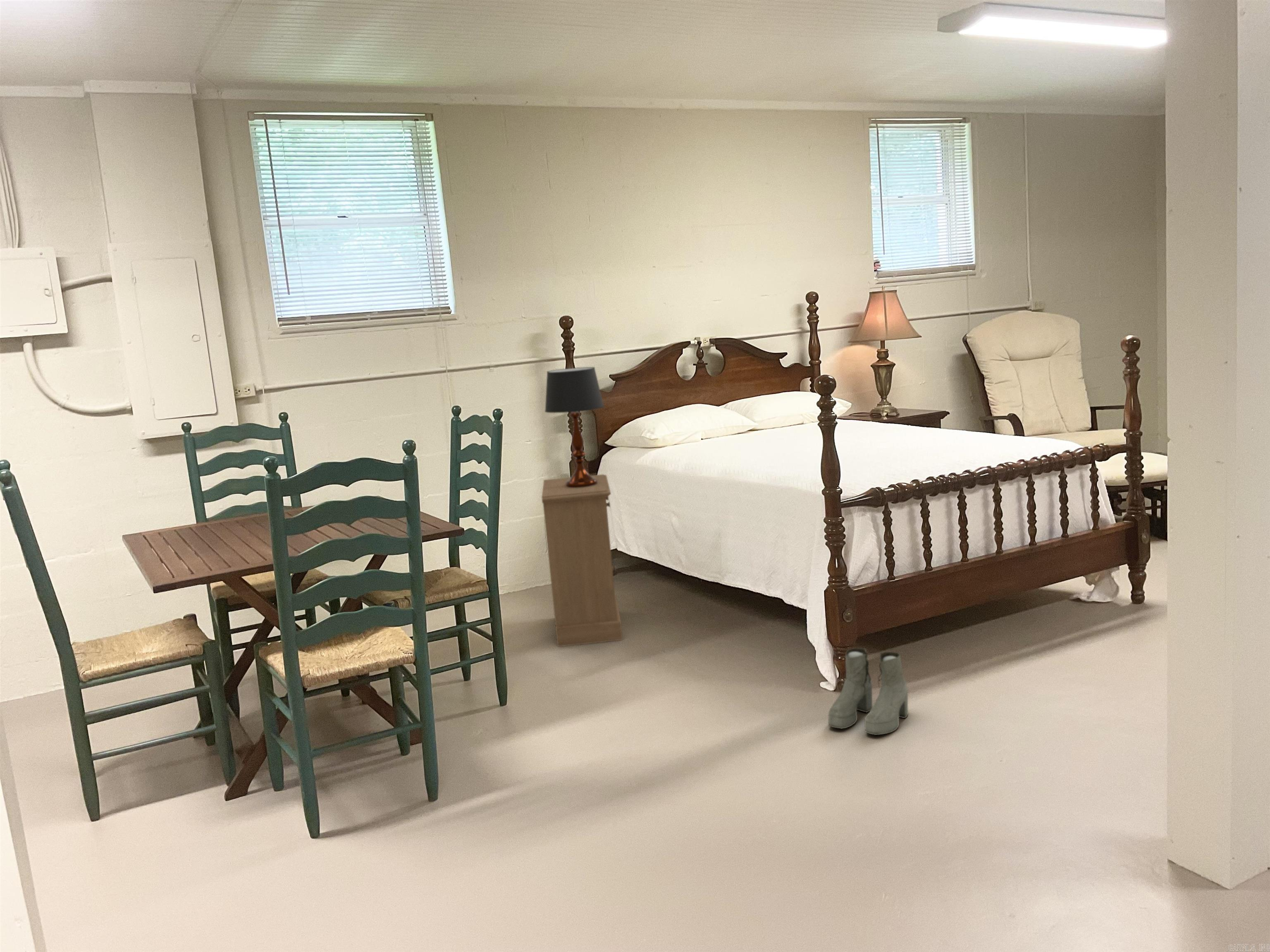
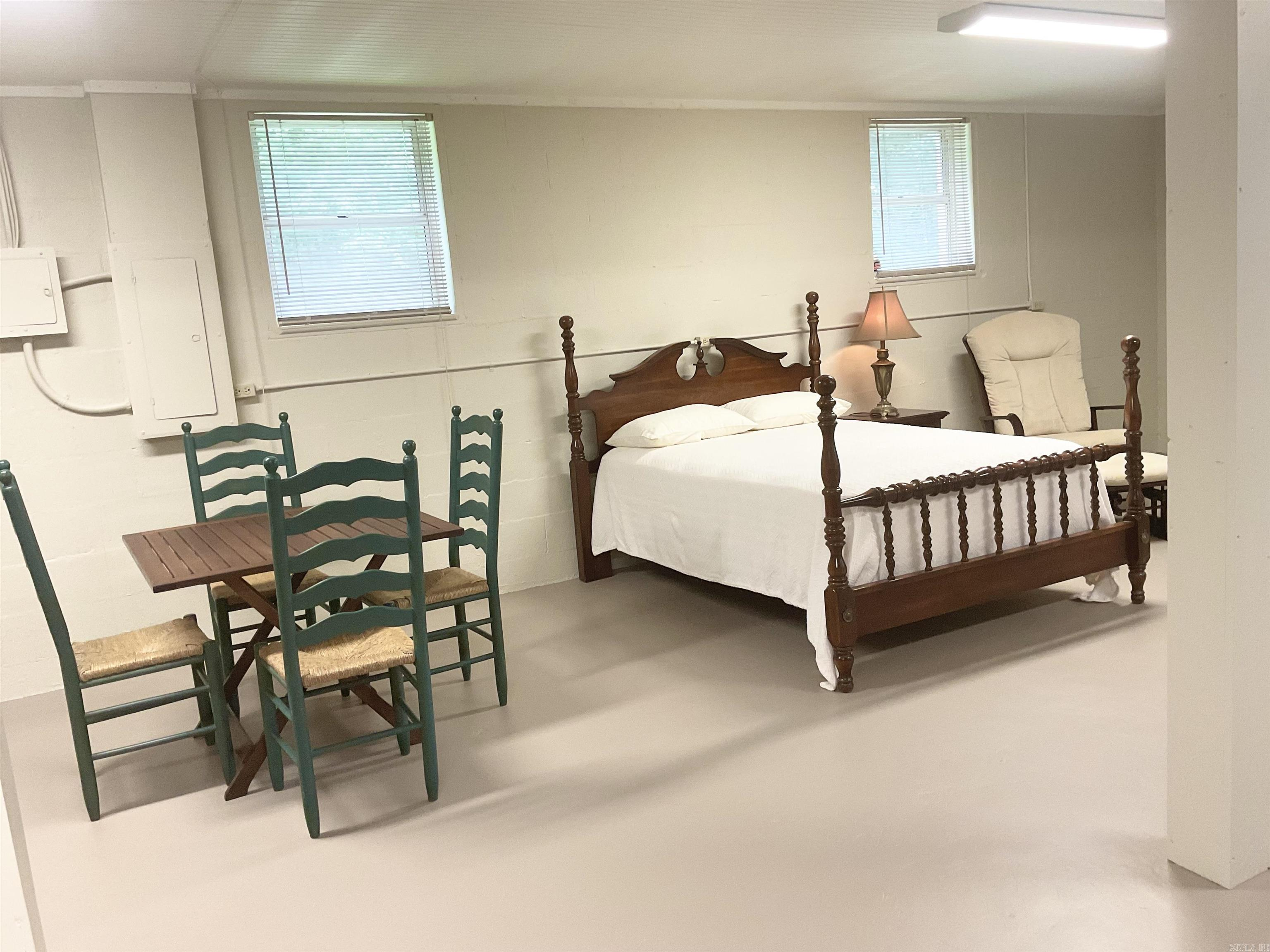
- boots (868, 689)
- cabinet (582, 557)
- table lamp (576, 427)
